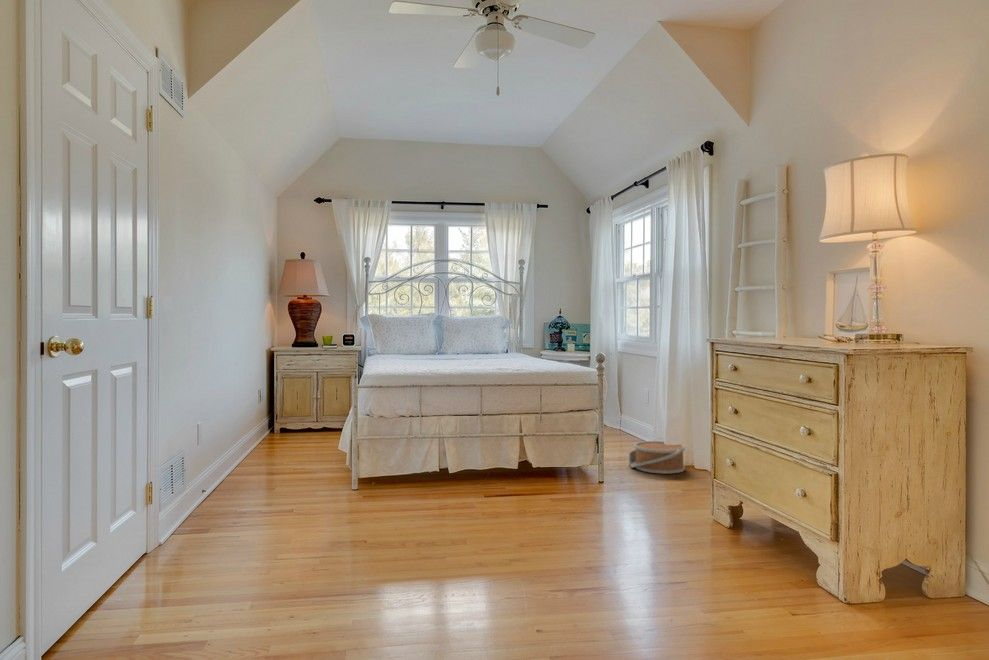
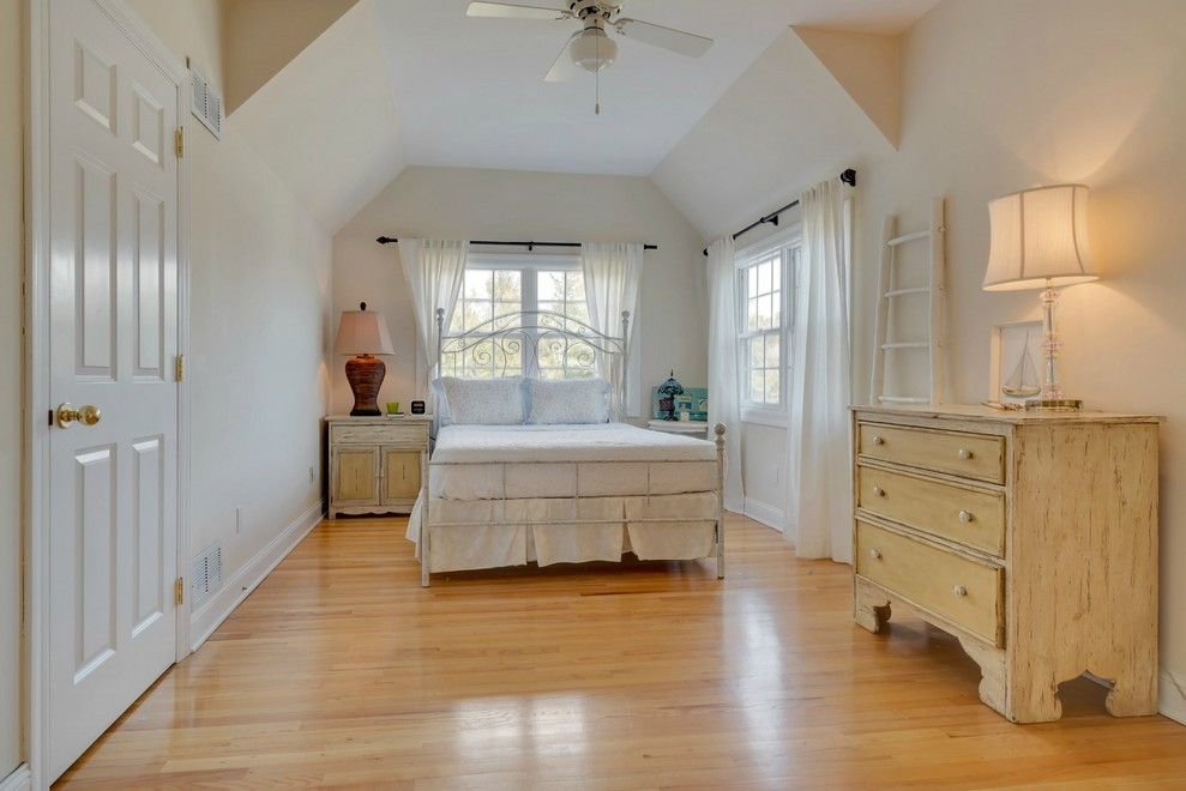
- basket (657, 456)
